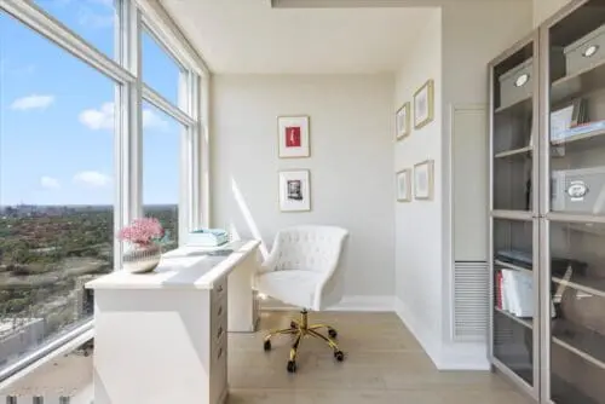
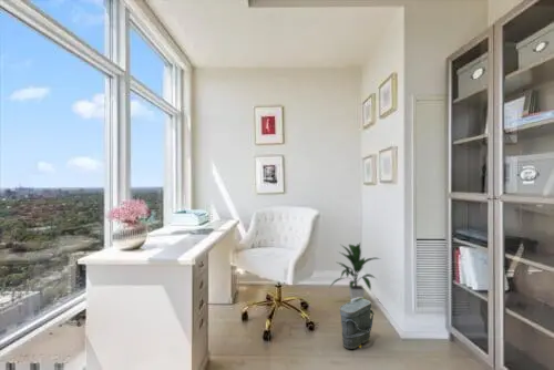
+ bag (357, 323)
+ indoor plant (355, 271)
